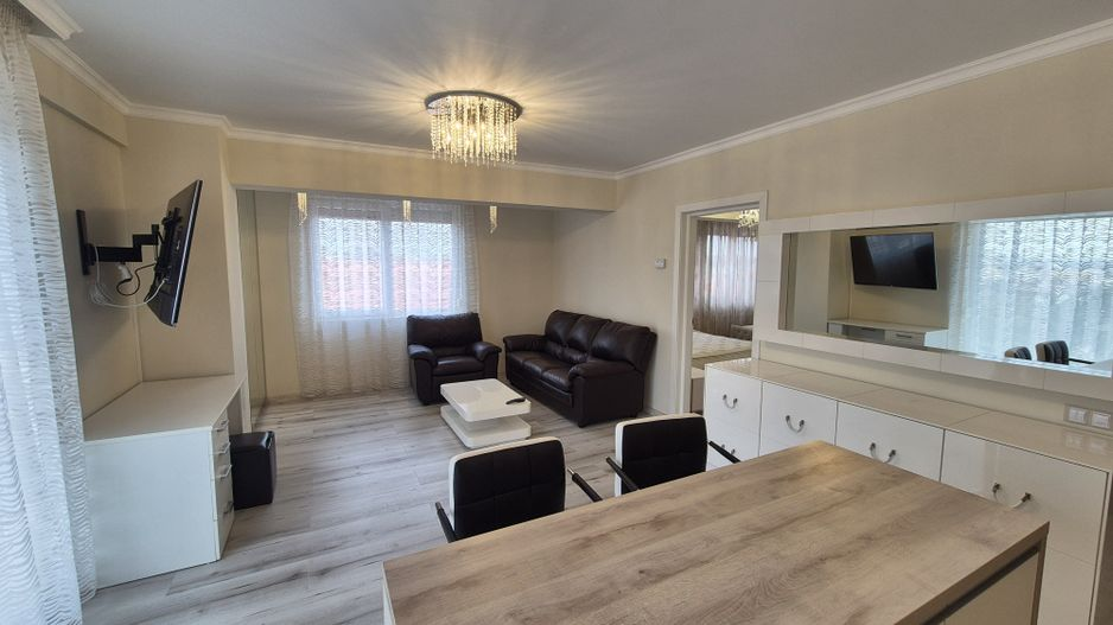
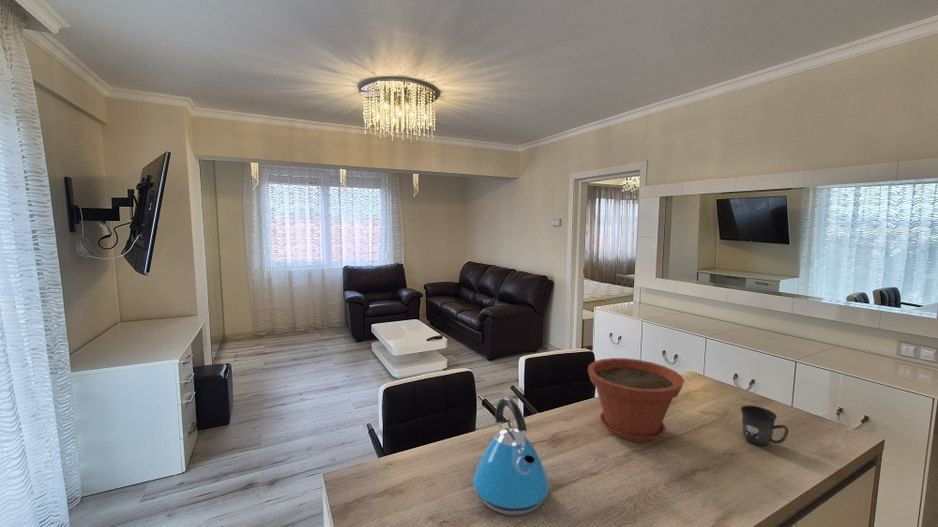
+ kettle (509, 445)
+ plant pot (632, 401)
+ mug (763, 429)
